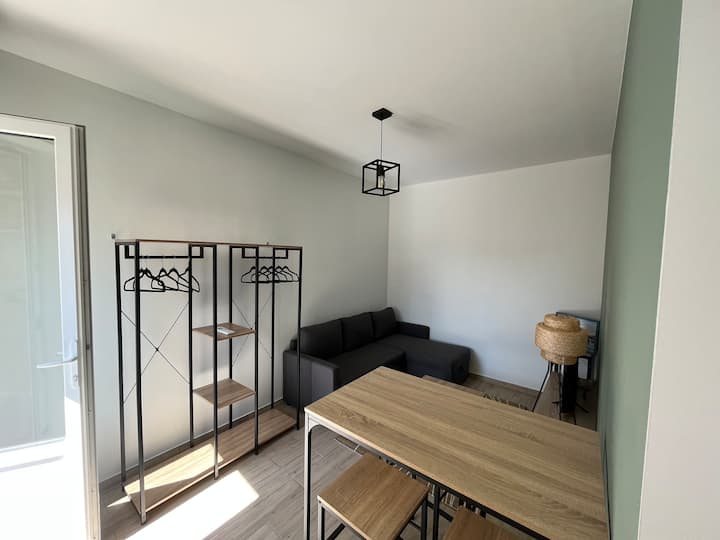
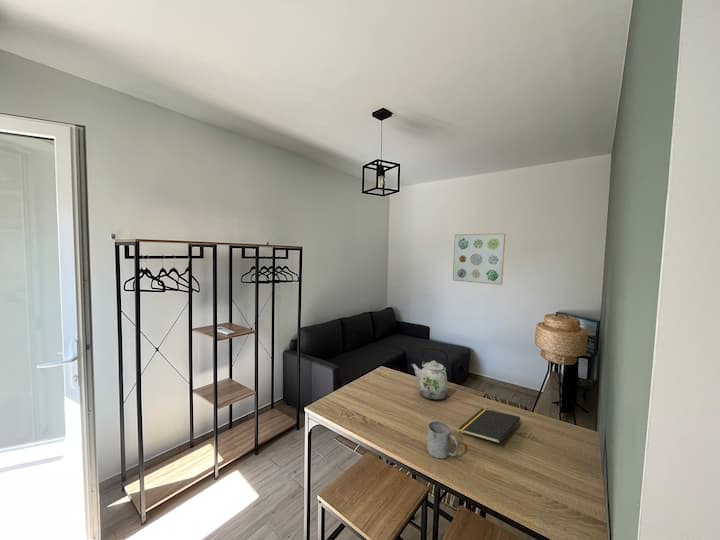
+ kettle (428, 370)
+ notepad (489, 424)
+ wall art (477, 258)
+ mug (443, 441)
